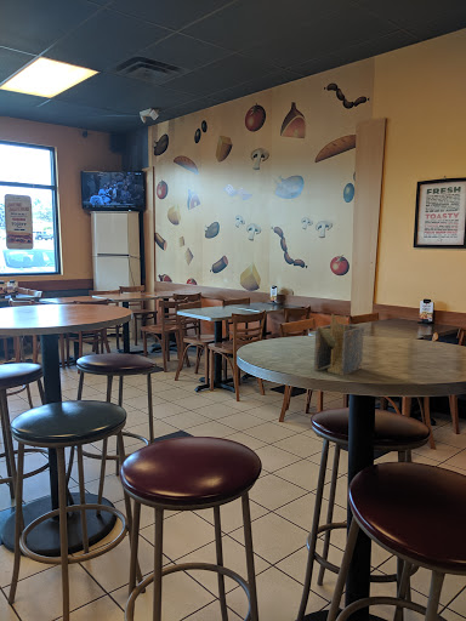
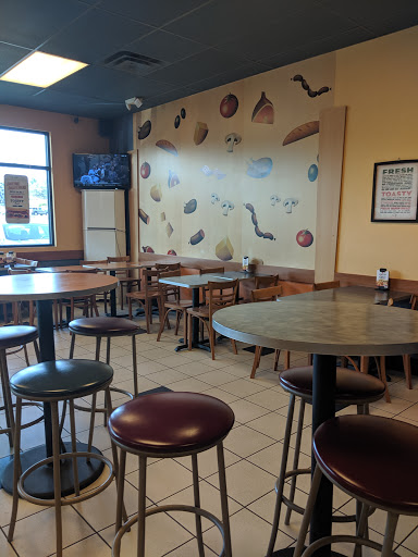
- napkin holder (339, 341)
